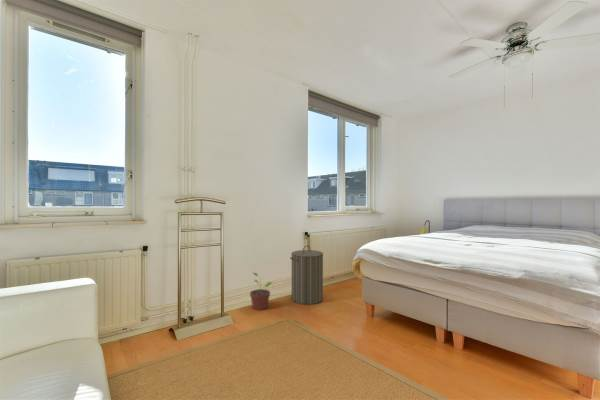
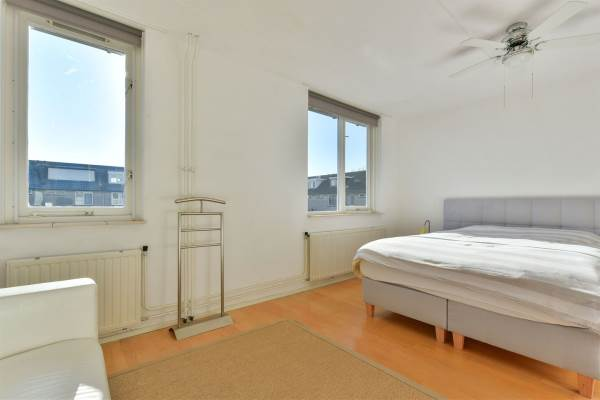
- laundry hamper (307, 272)
- potted plant (260, 290)
